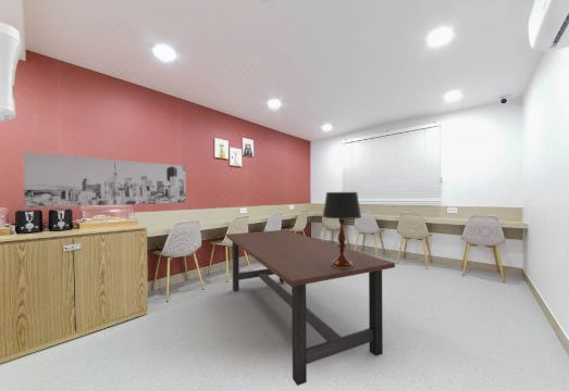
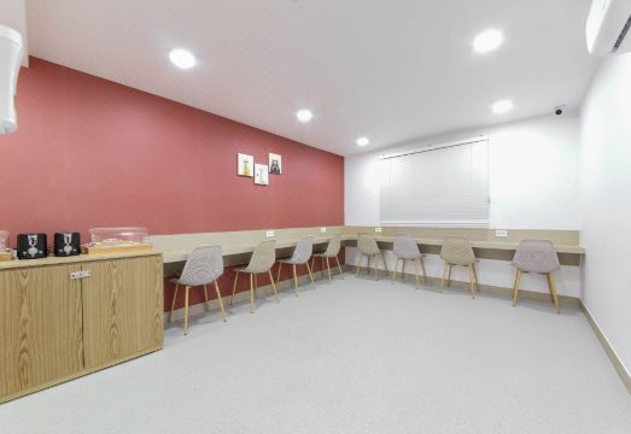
- dining table (287, 278)
- table lamp (342, 228)
- wall art (121, 182)
